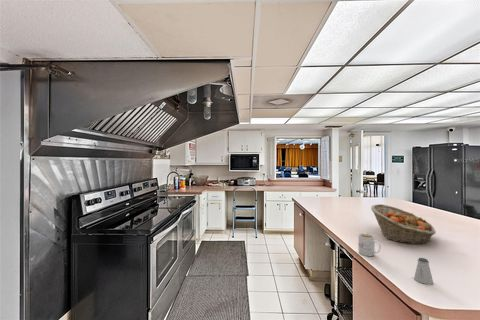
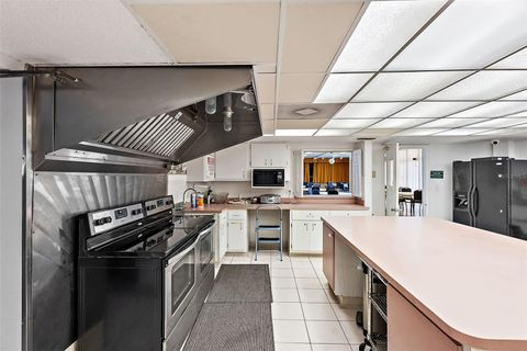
- fruit basket (401, 222)
- mug (369, 245)
- saltshaker (423, 269)
